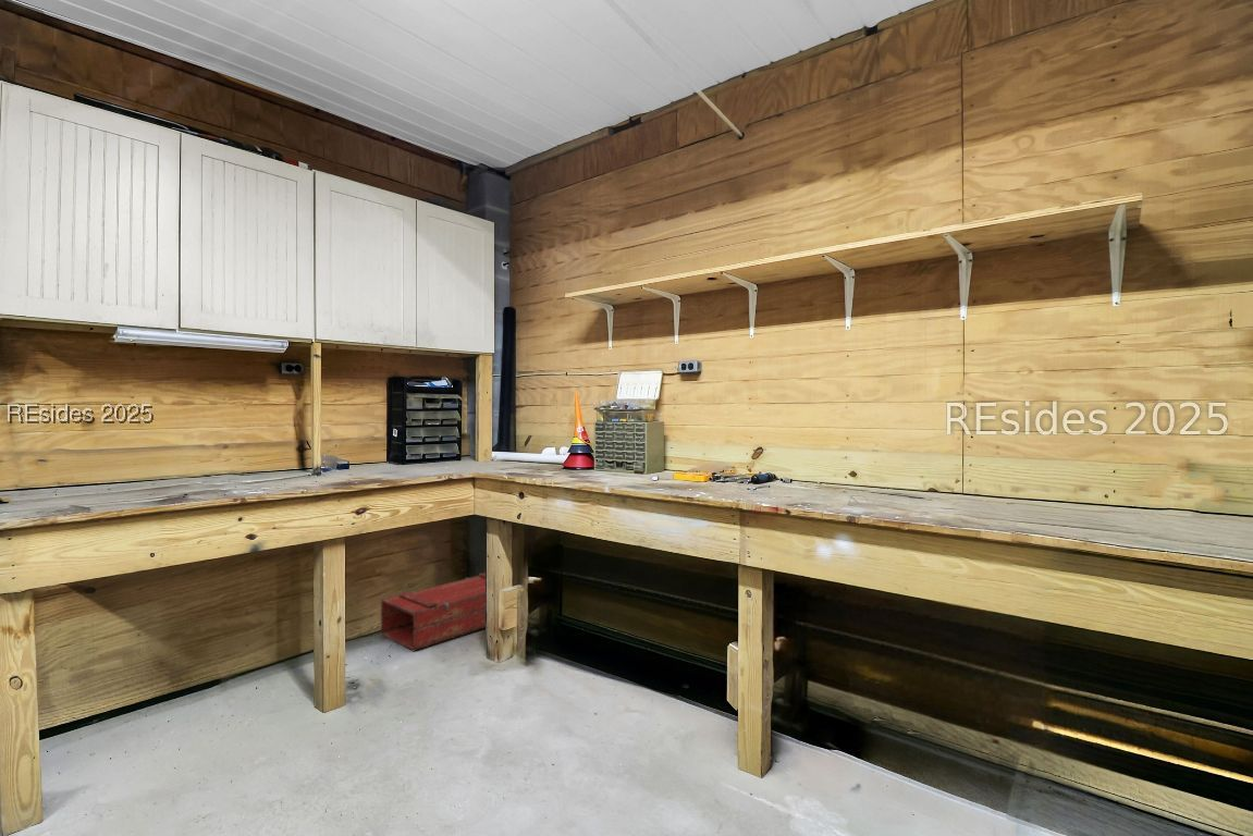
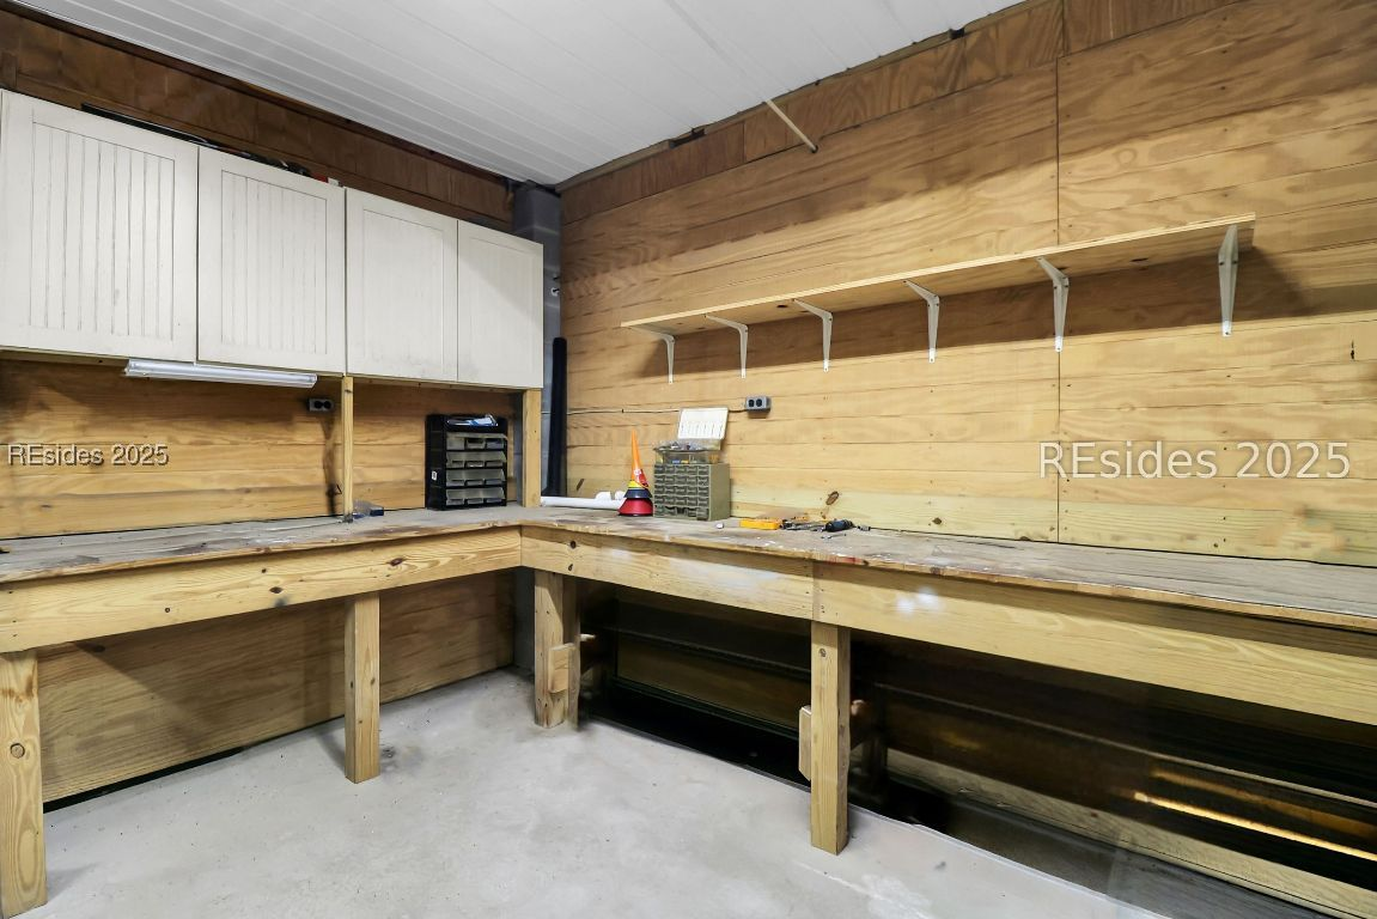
- wooden crate (456, 605)
